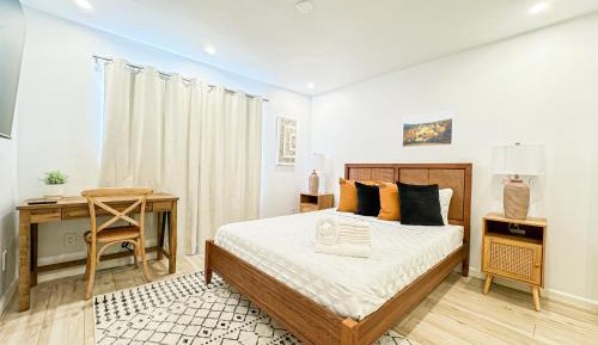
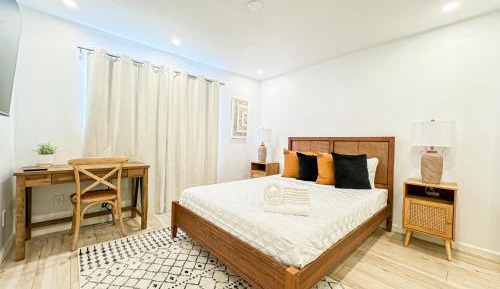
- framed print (426, 130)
